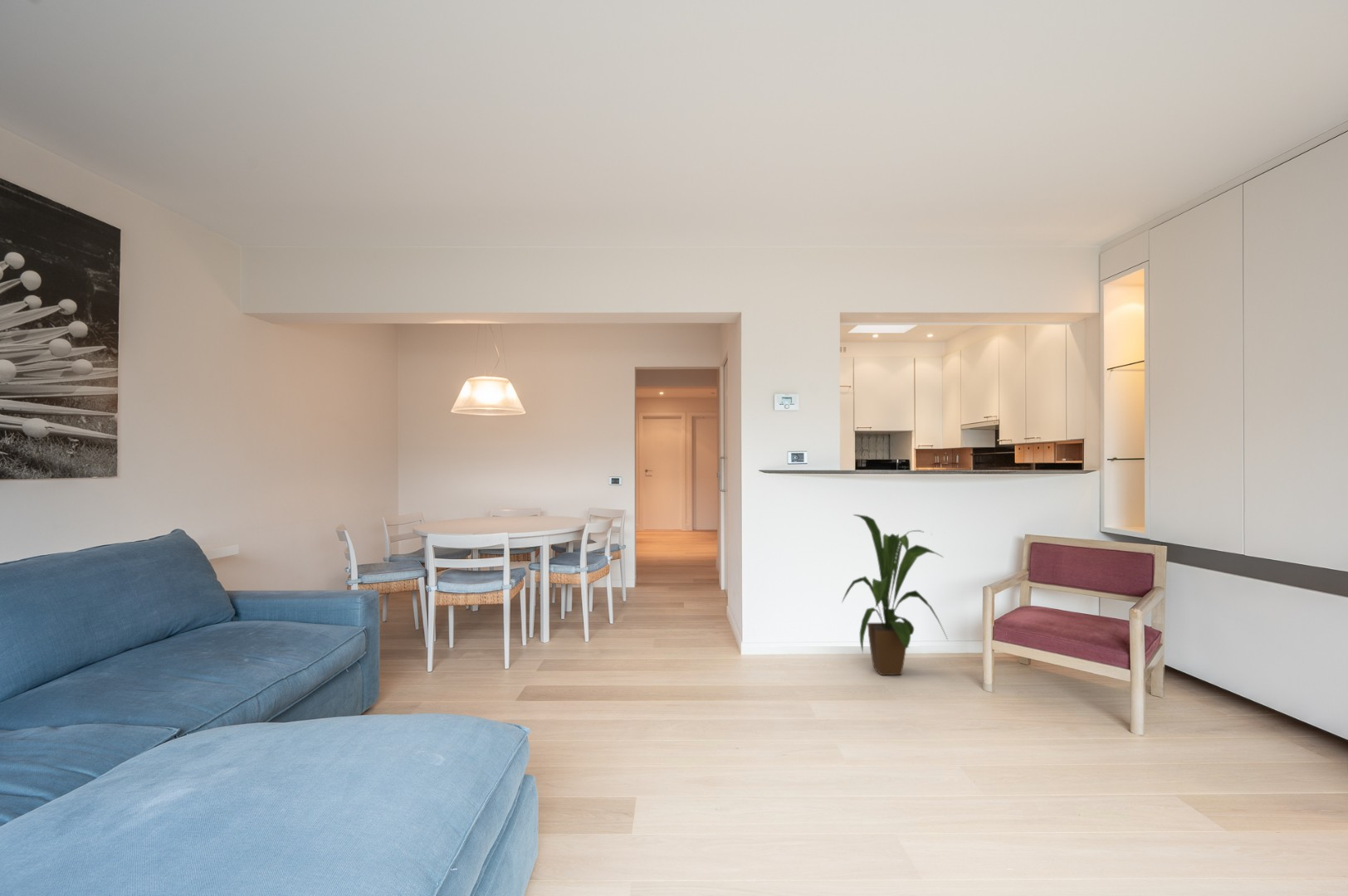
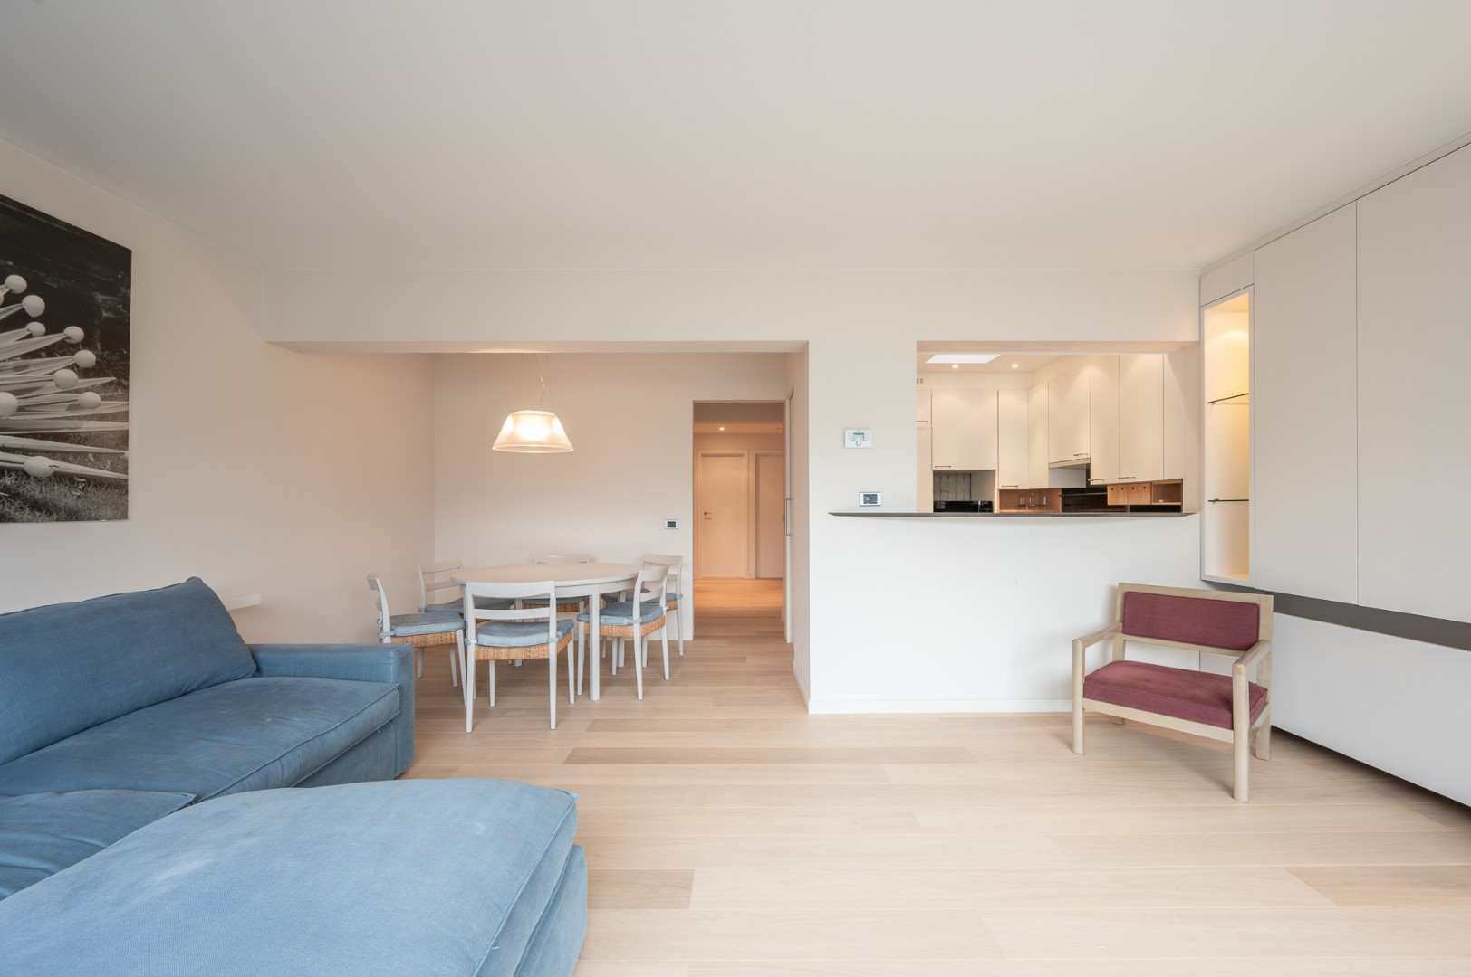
- house plant (899, 590)
